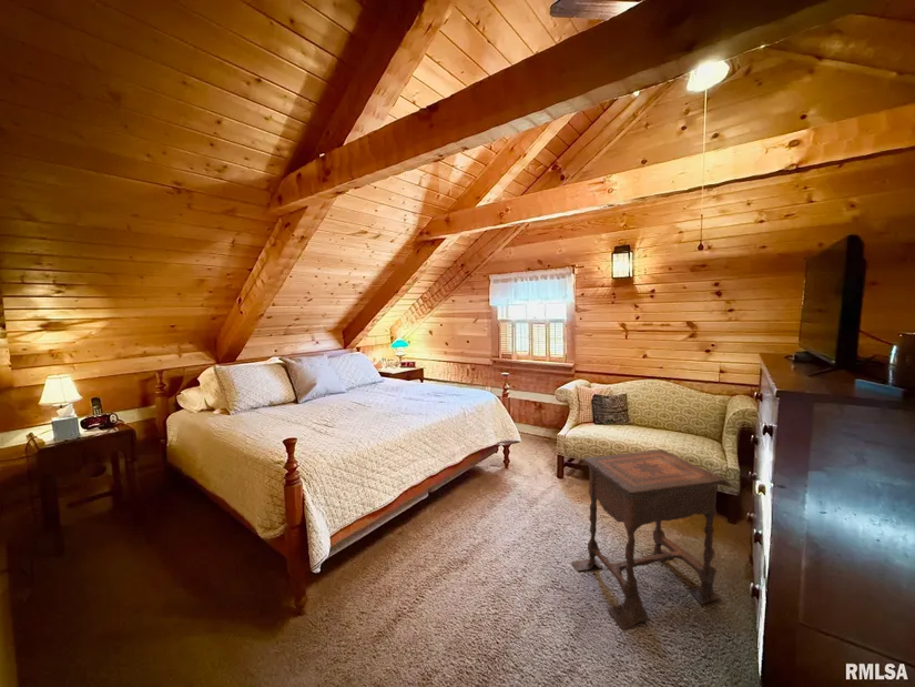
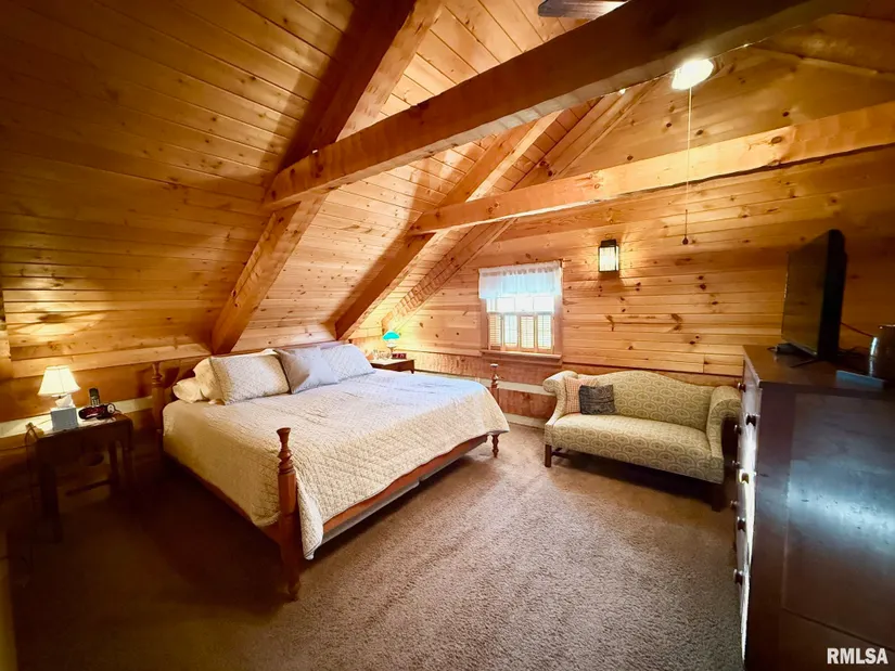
- side table (644, 524)
